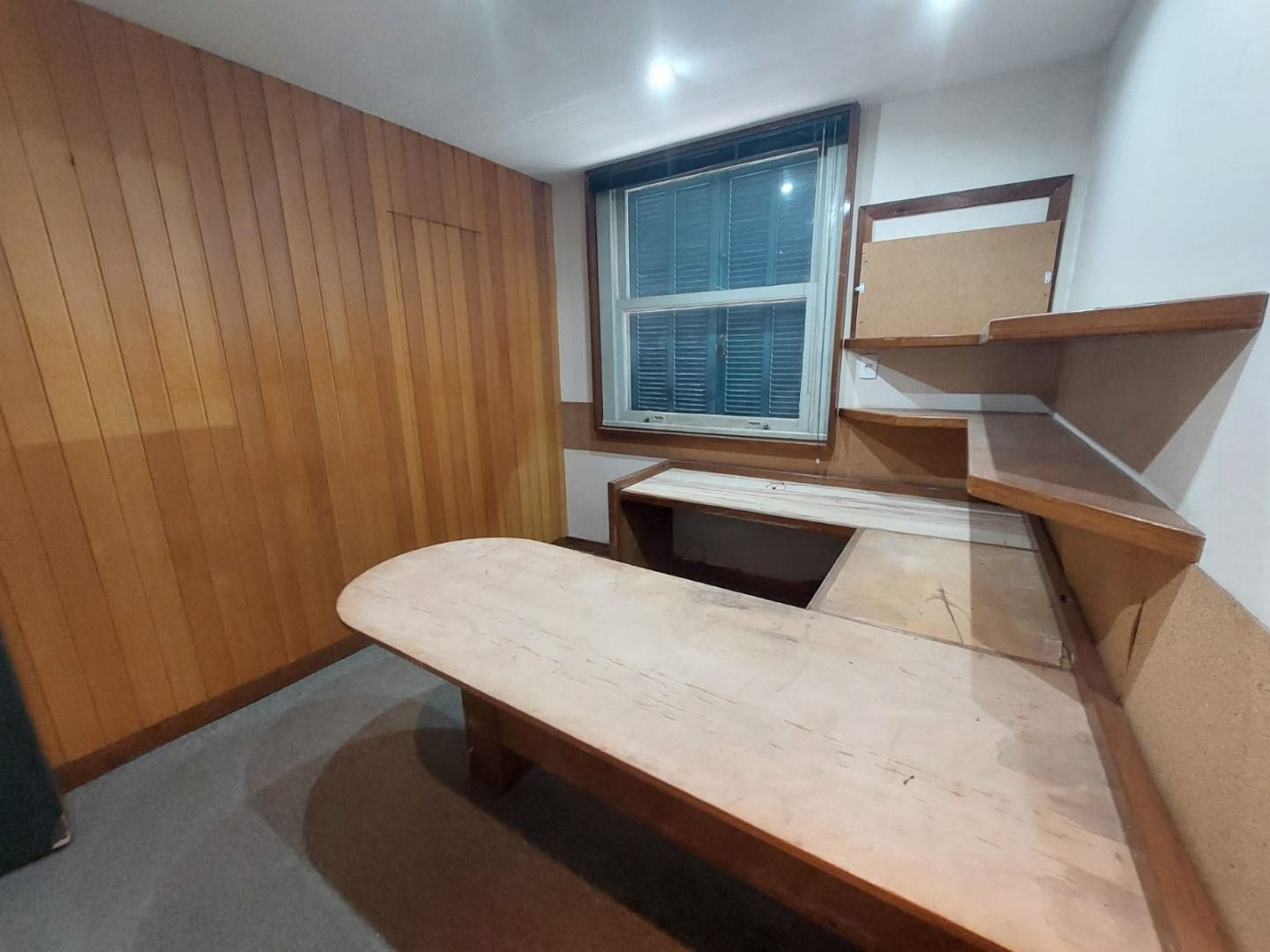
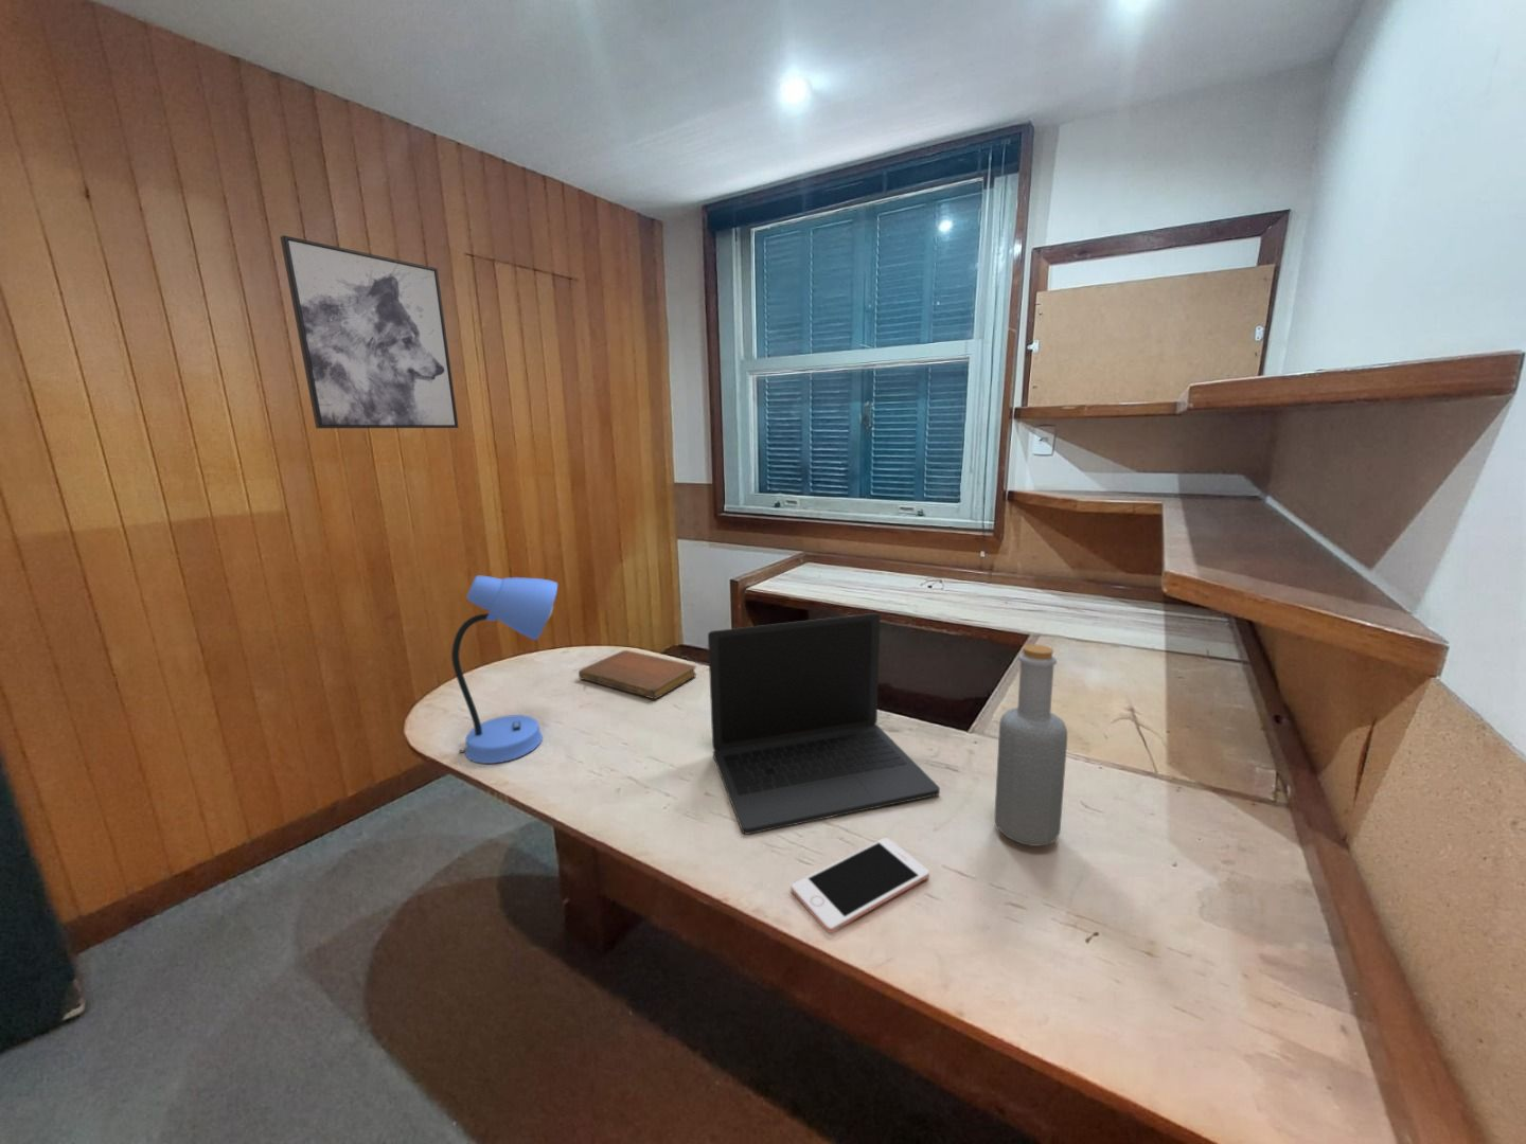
+ notebook (638, 673)
+ cell phone (860, 881)
+ laptop (819, 710)
+ desk lamp (525, 636)
+ bottle (1032, 745)
+ wall art (380, 344)
